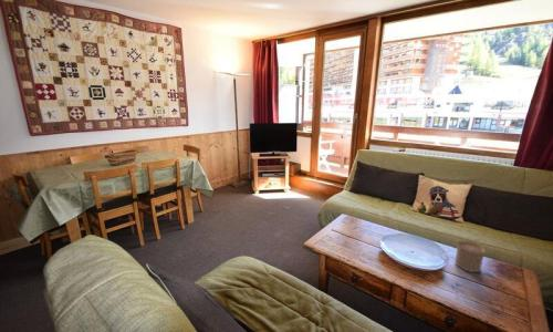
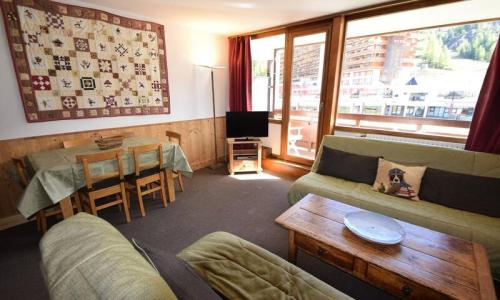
- cup (469, 256)
